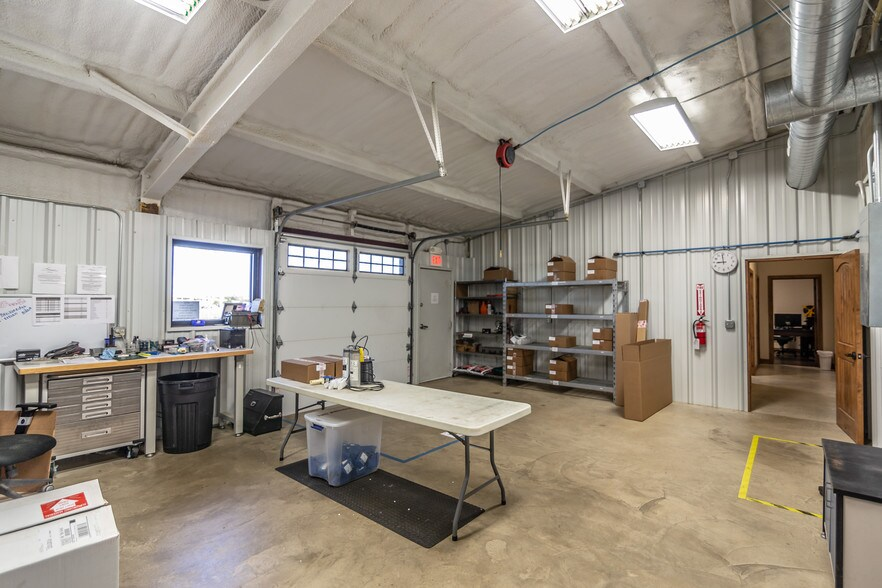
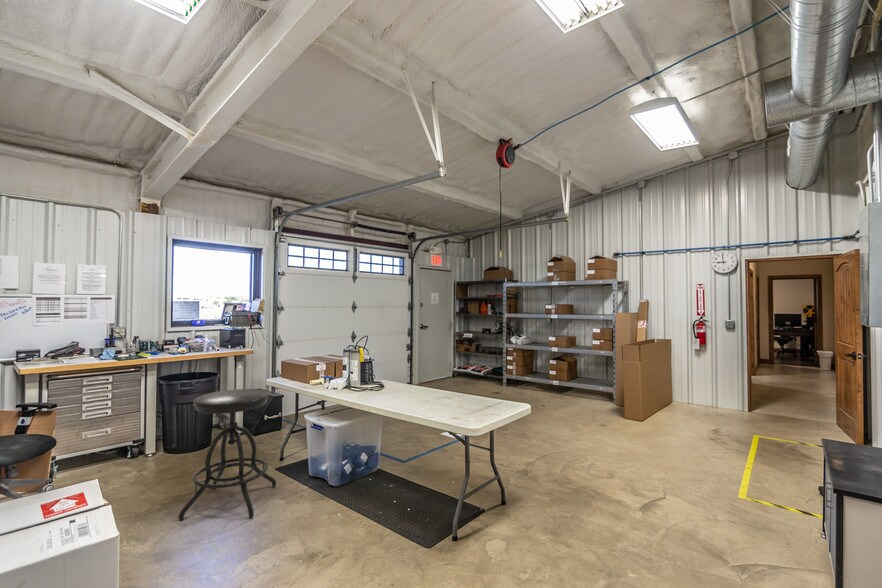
+ stool (232, 444)
